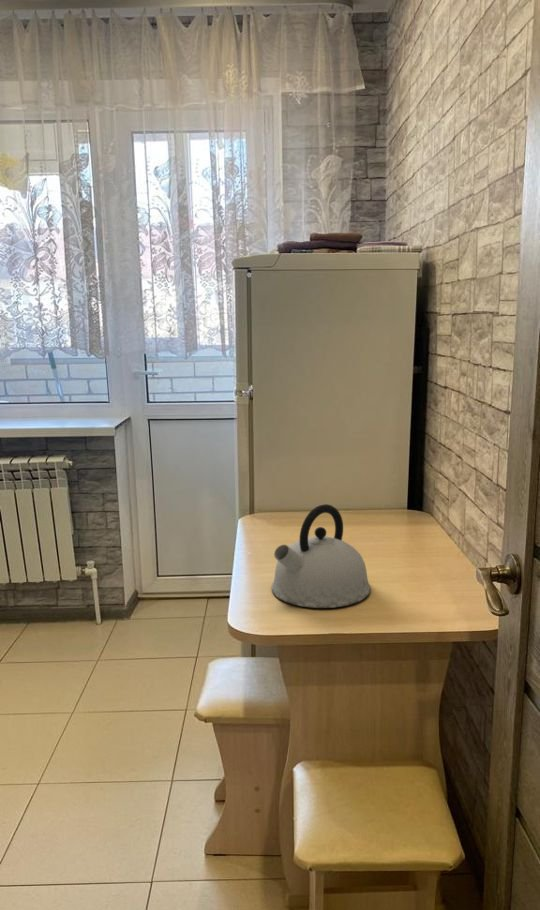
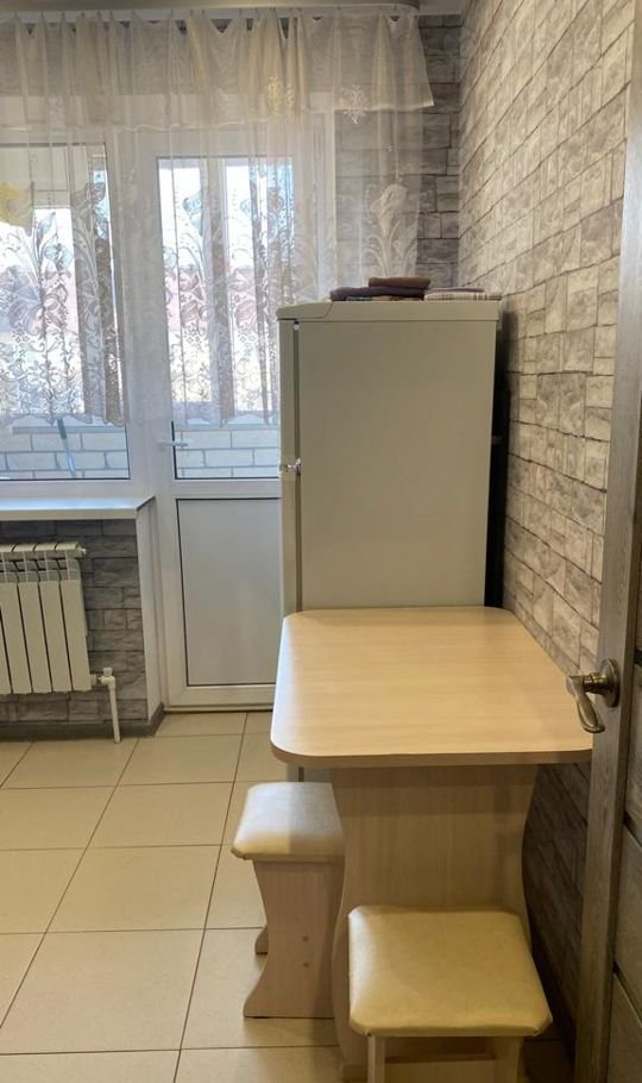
- kettle (317, 548)
